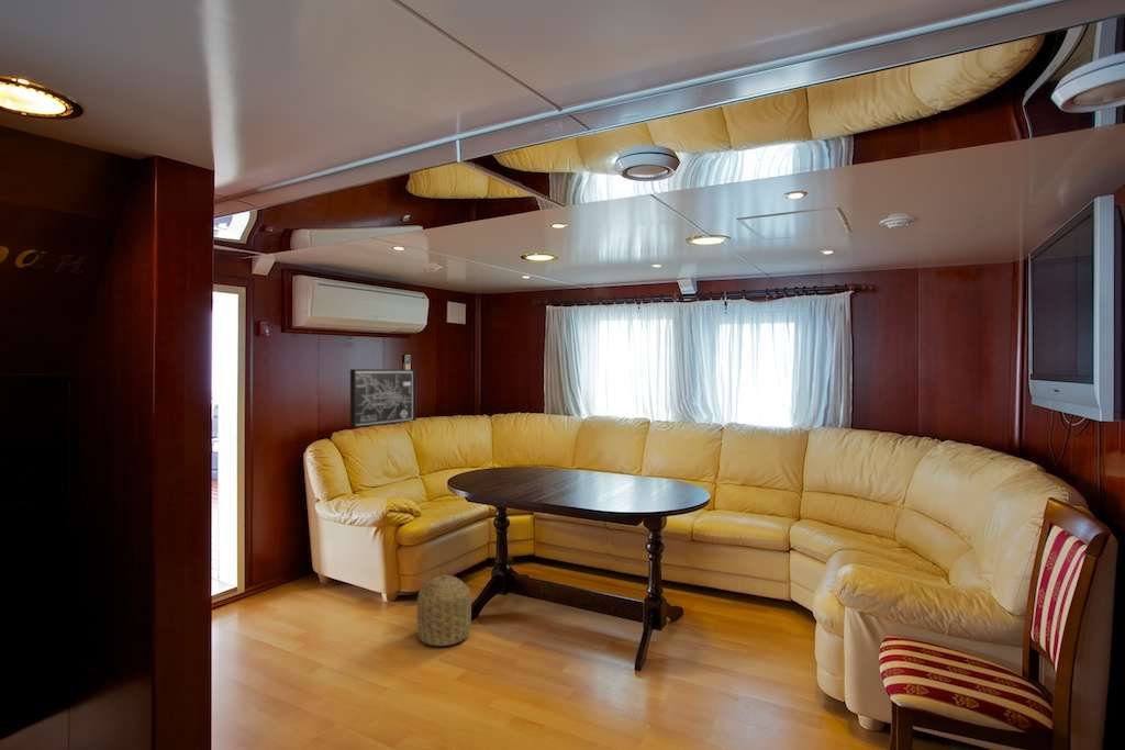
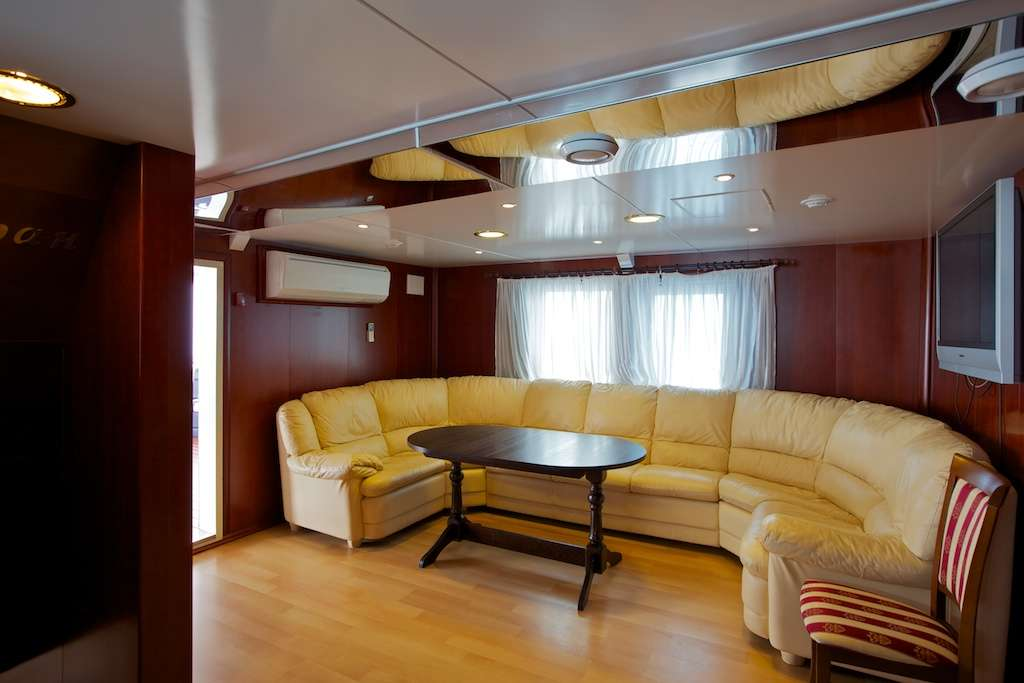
- wall art (385, 396)
- basket (444, 606)
